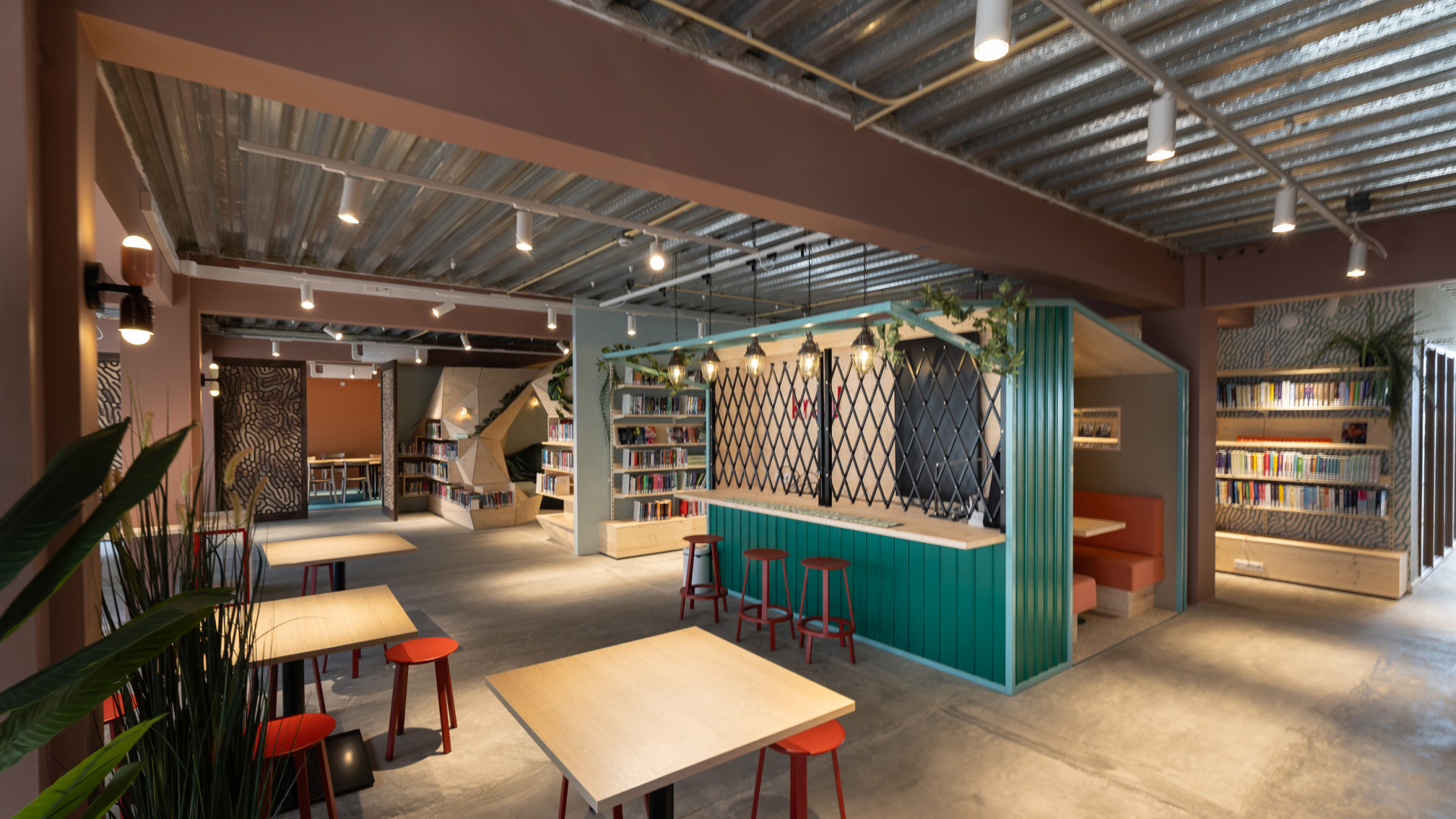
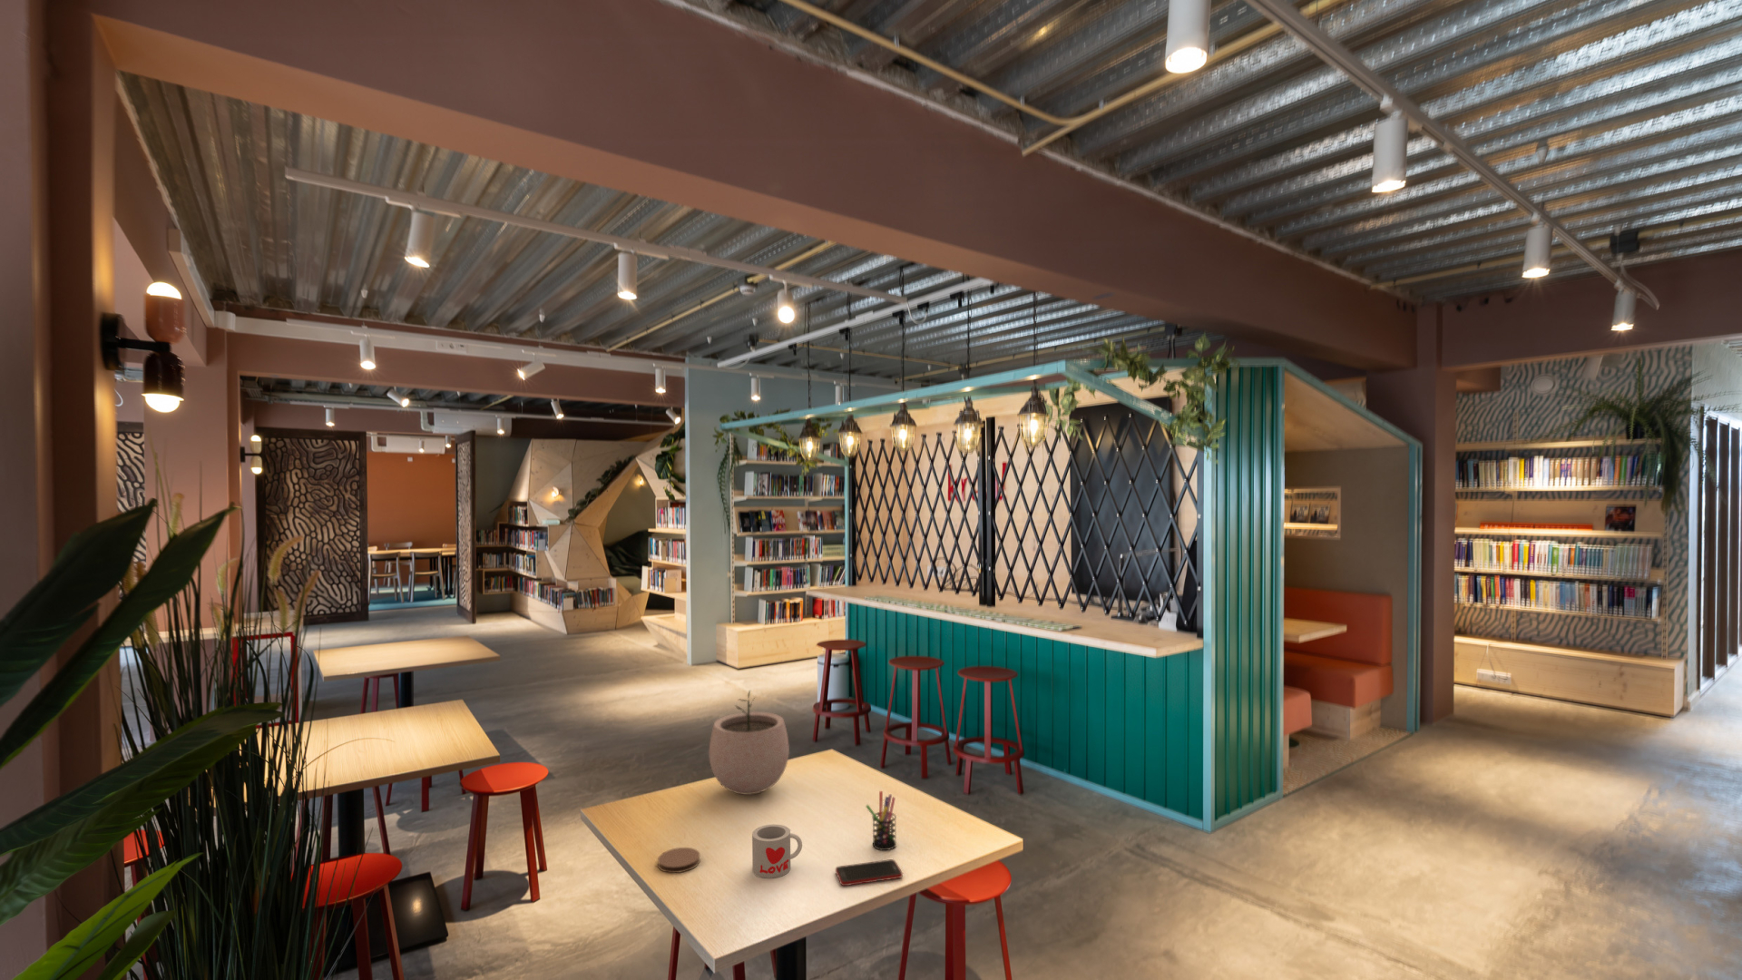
+ mug (778, 850)
+ plant pot (749, 741)
+ cell phone (869, 872)
+ pen holder (881, 820)
+ coaster (678, 859)
